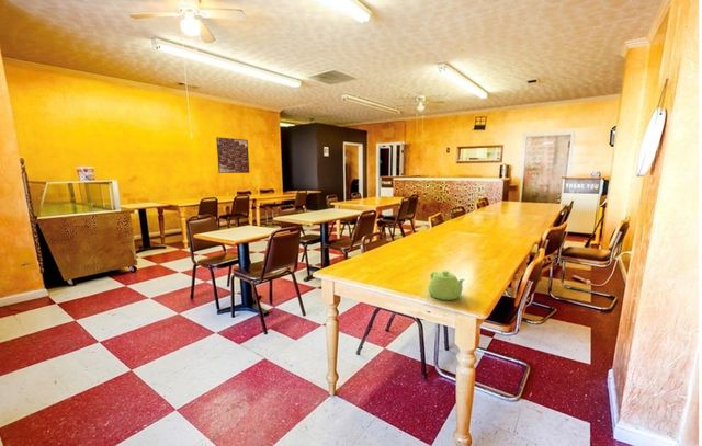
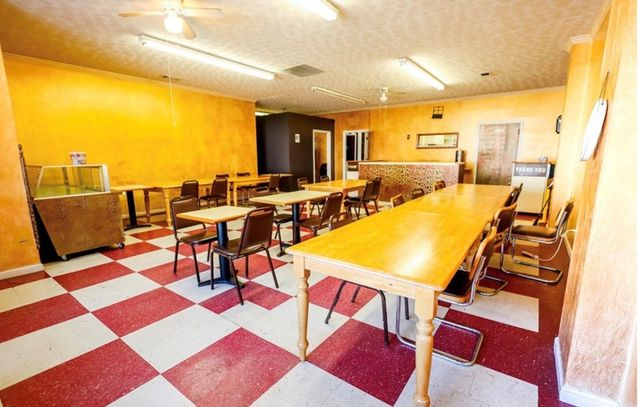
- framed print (234, 156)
- teapot (446, 284)
